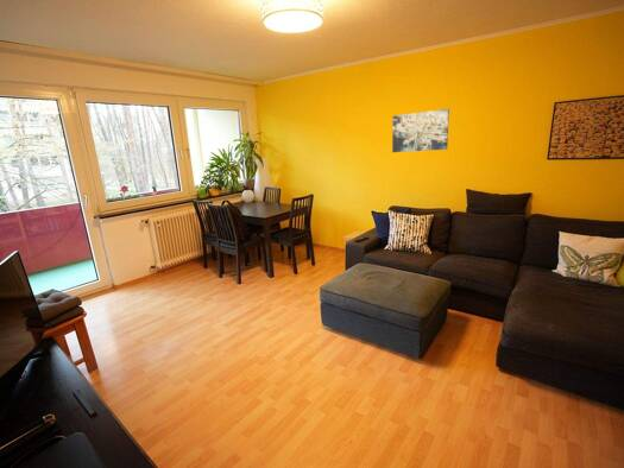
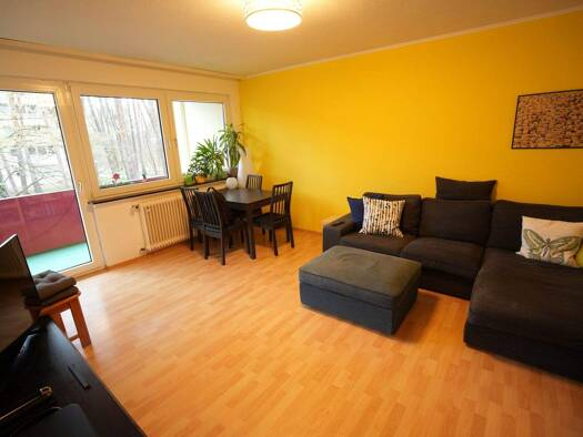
- wall art (418, 132)
